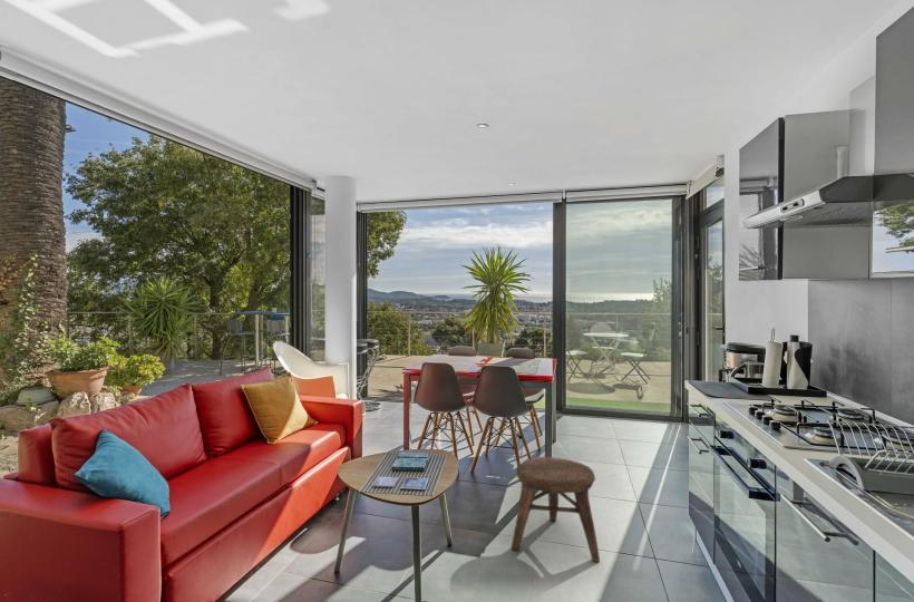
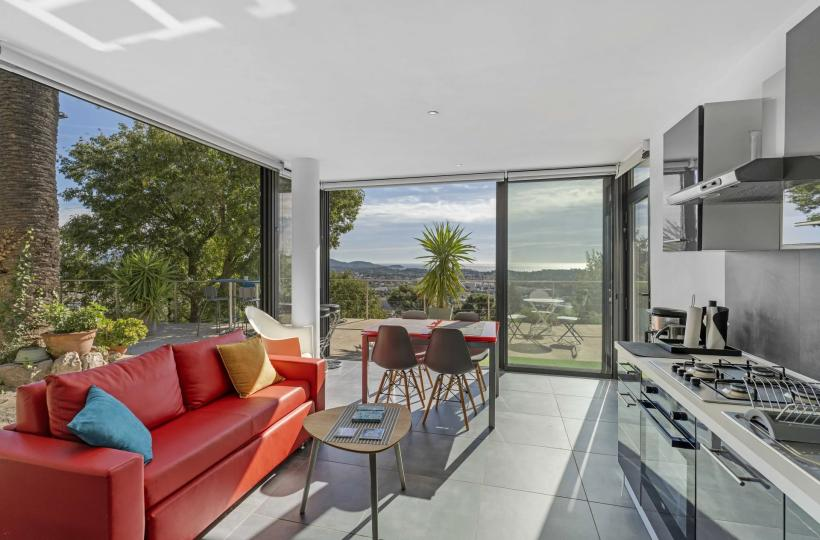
- stool (551, 505)
